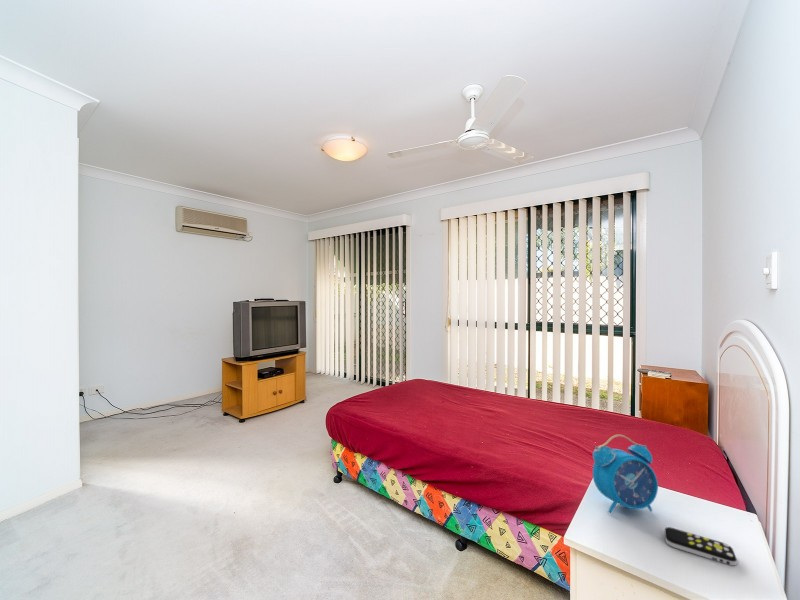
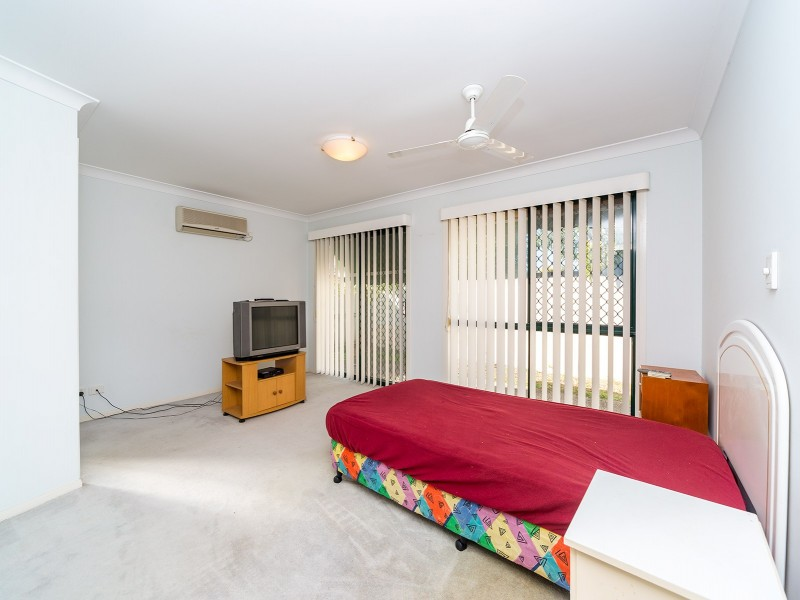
- remote control (698, 544)
- alarm clock (625, 472)
